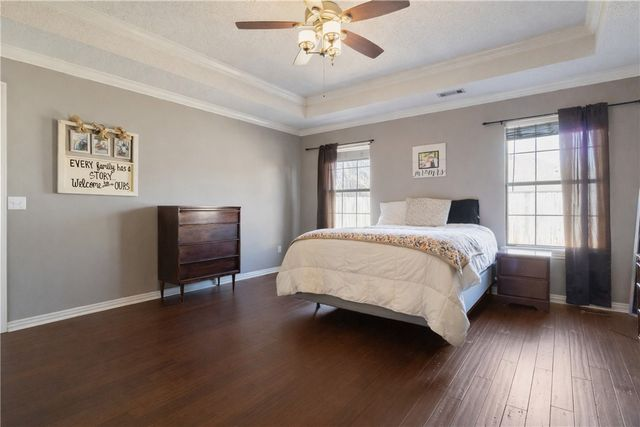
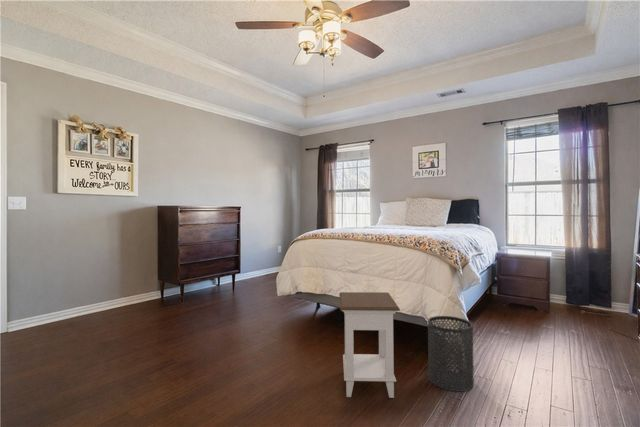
+ nightstand (367, 329)
+ trash can (450, 351)
